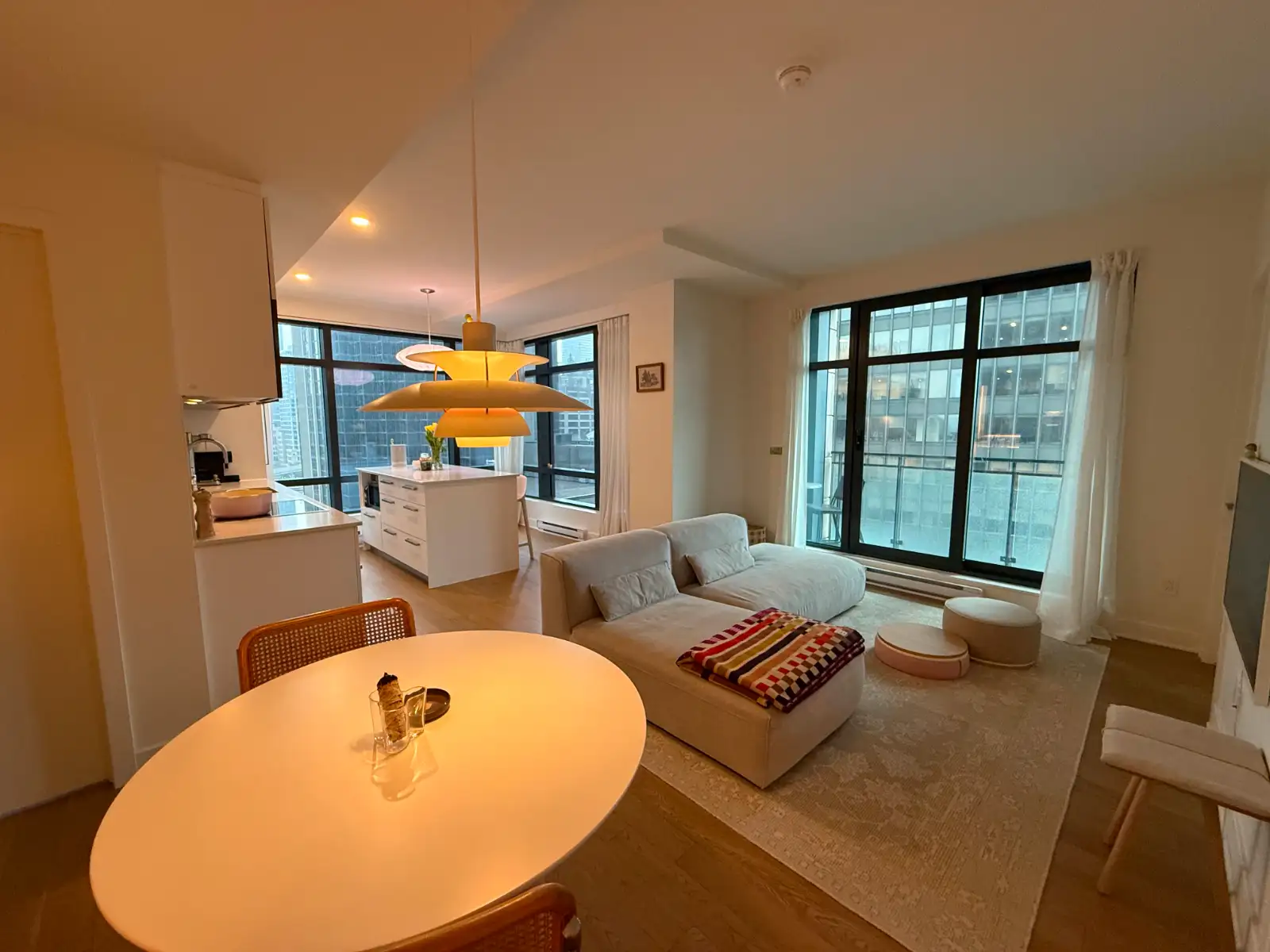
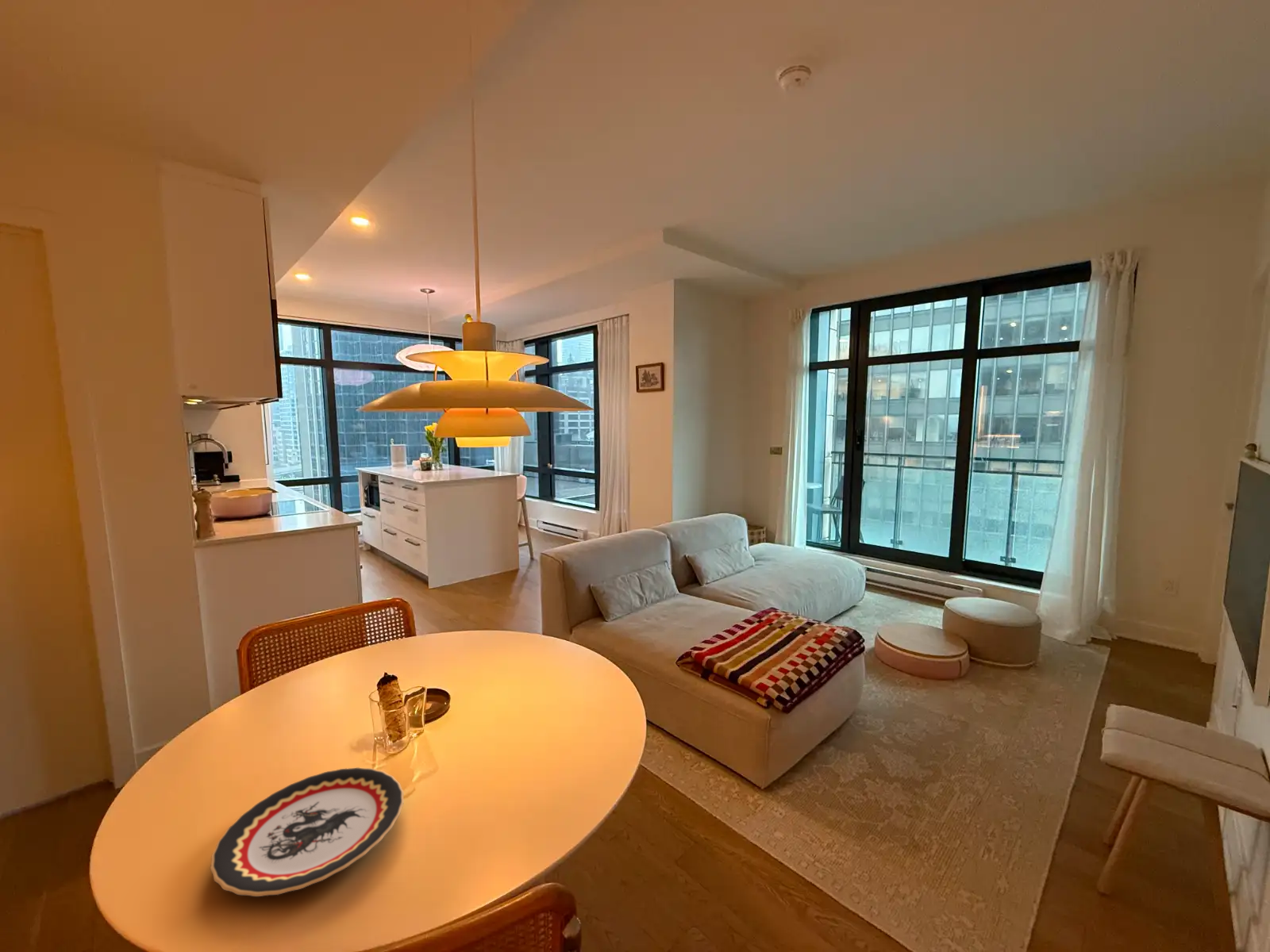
+ plate (315, 827)
